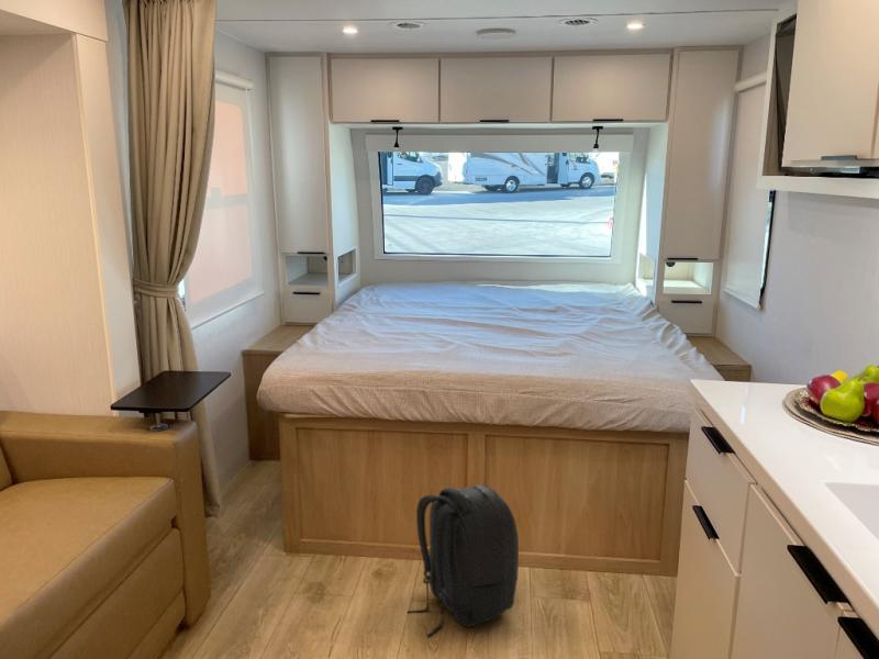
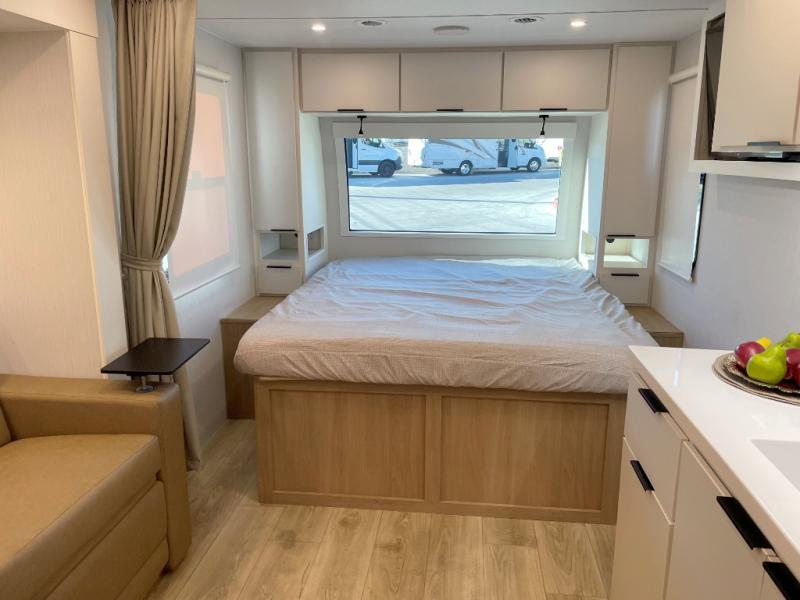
- backpack (463, 549)
